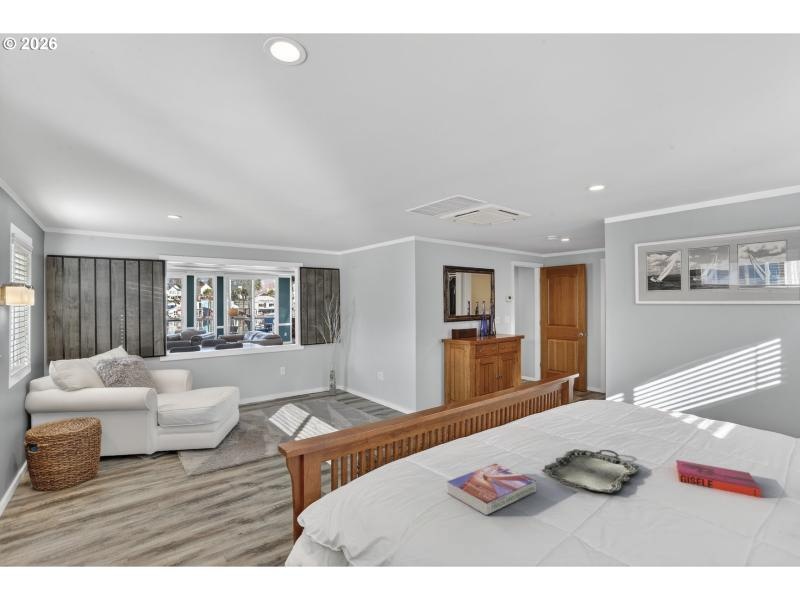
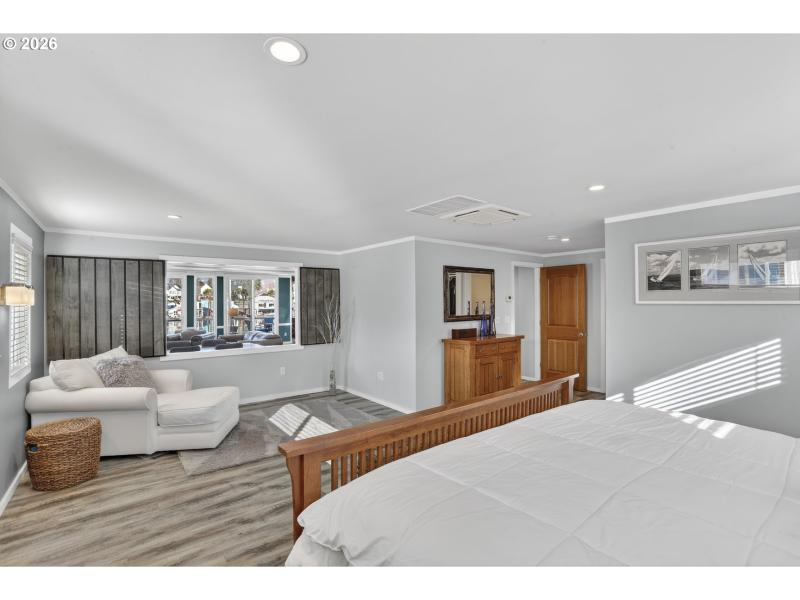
- hardback book (714, 477)
- textbook (491, 486)
- serving tray (590, 468)
